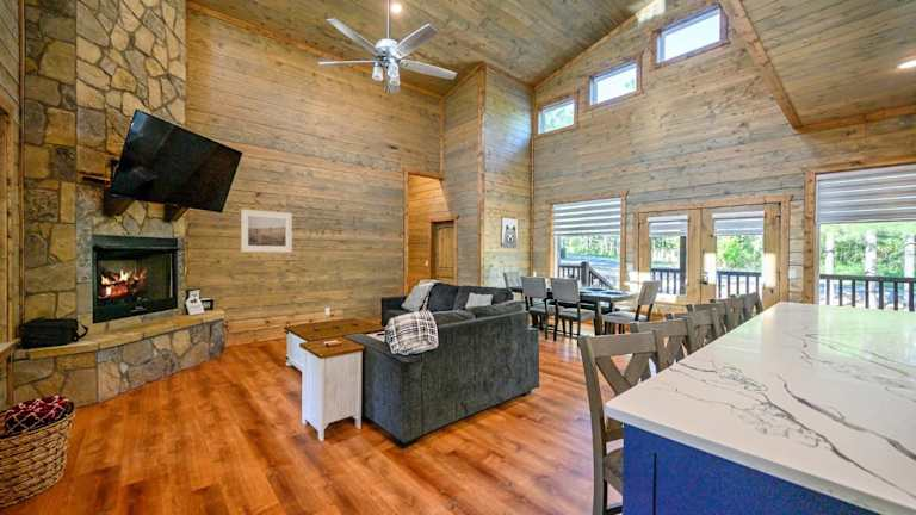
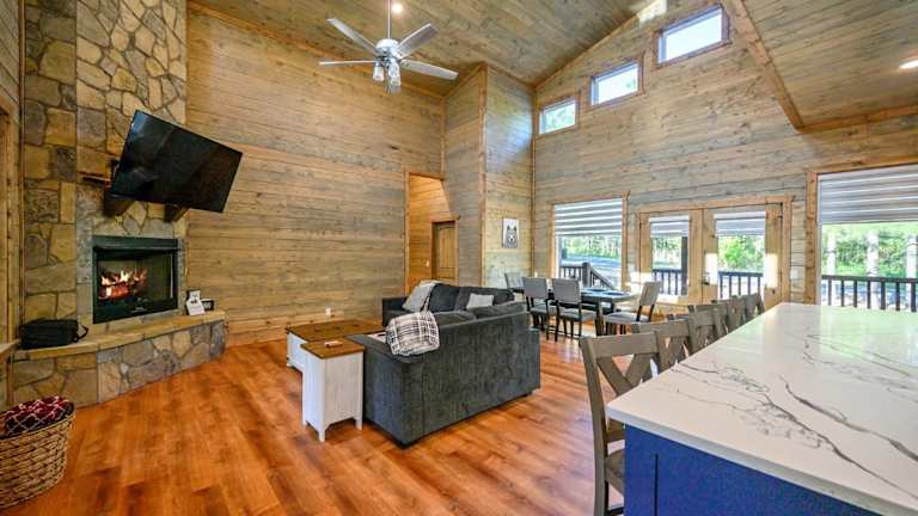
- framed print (267, 231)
